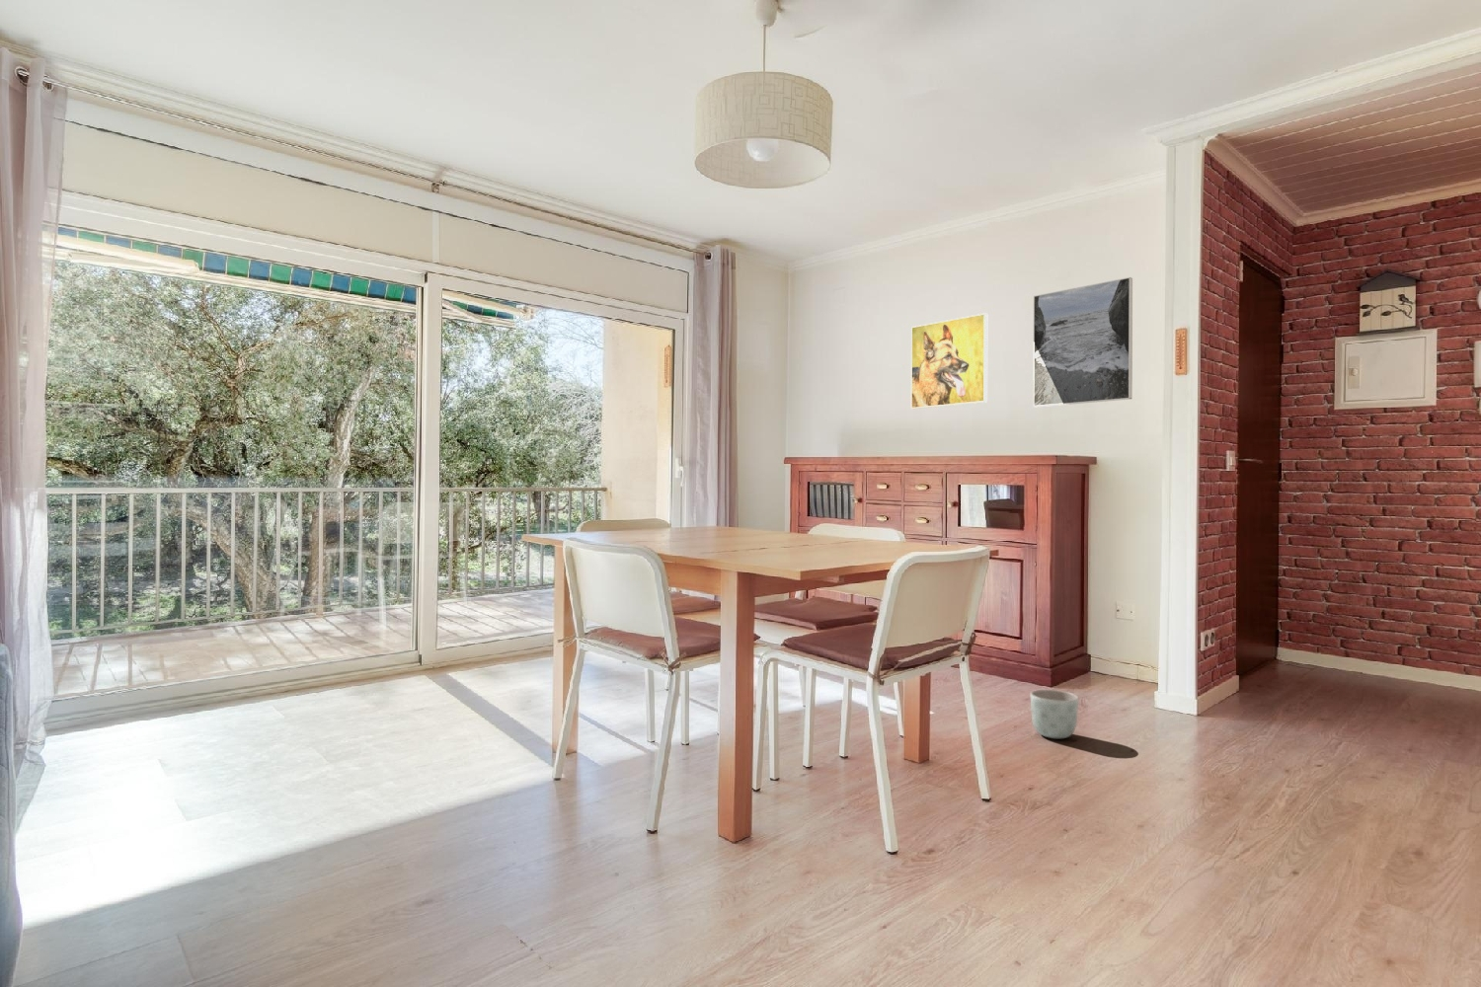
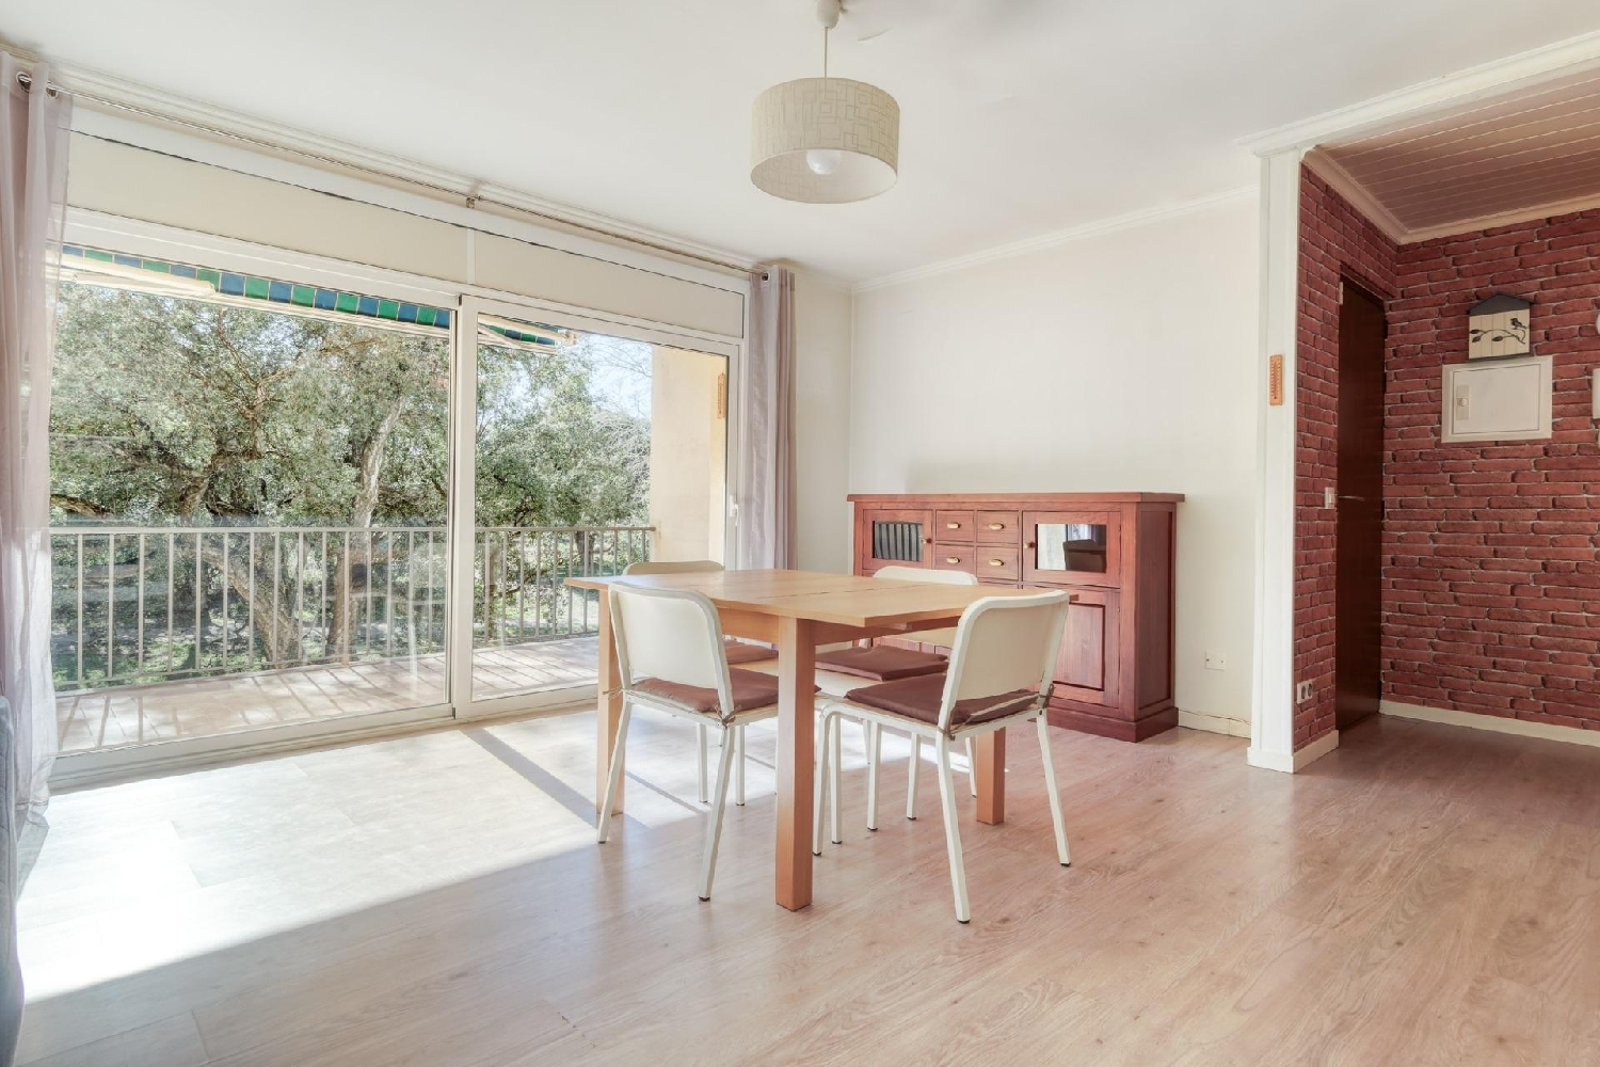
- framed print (948, 362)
- planter (1053, 715)
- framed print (1080, 345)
